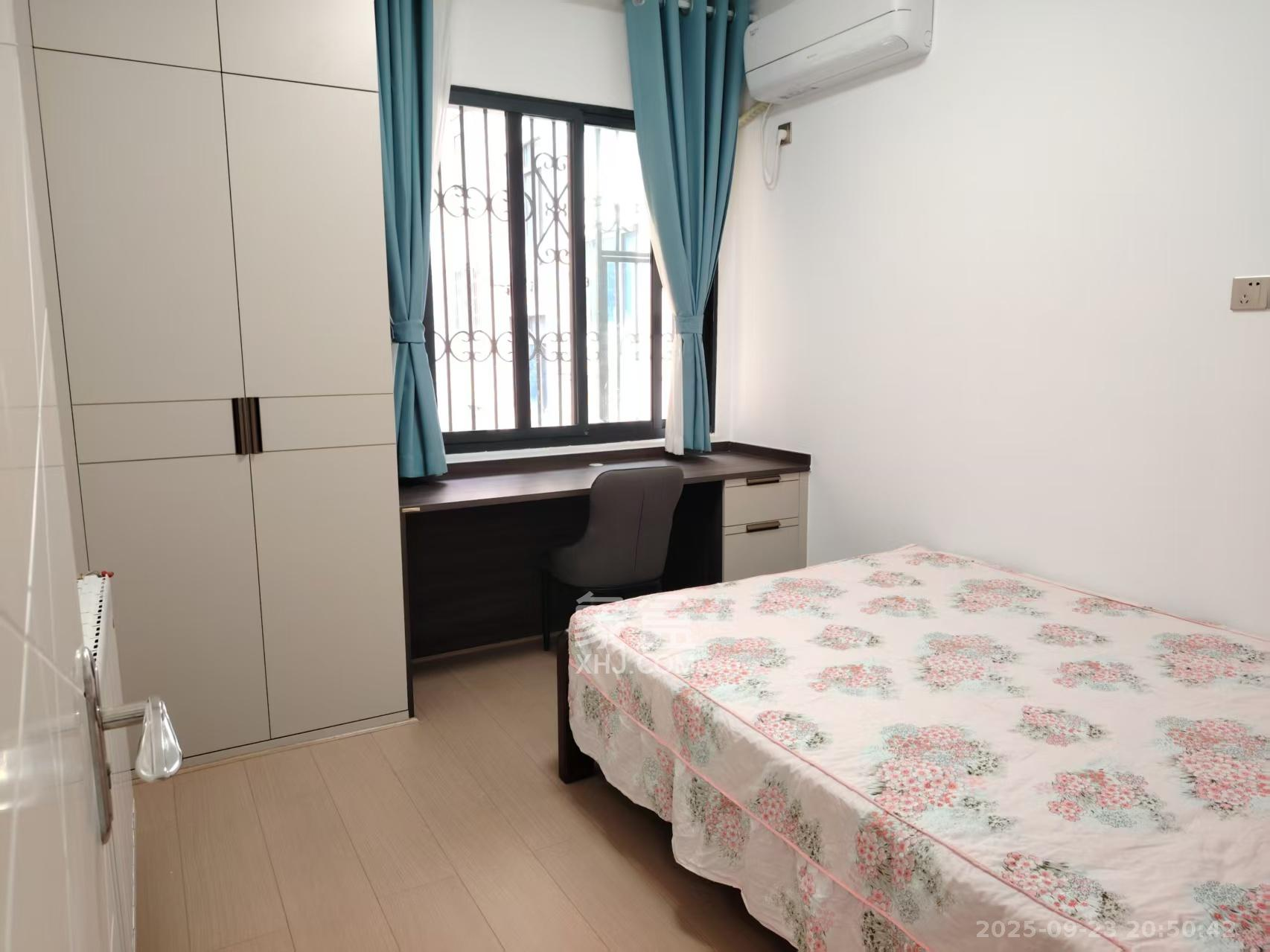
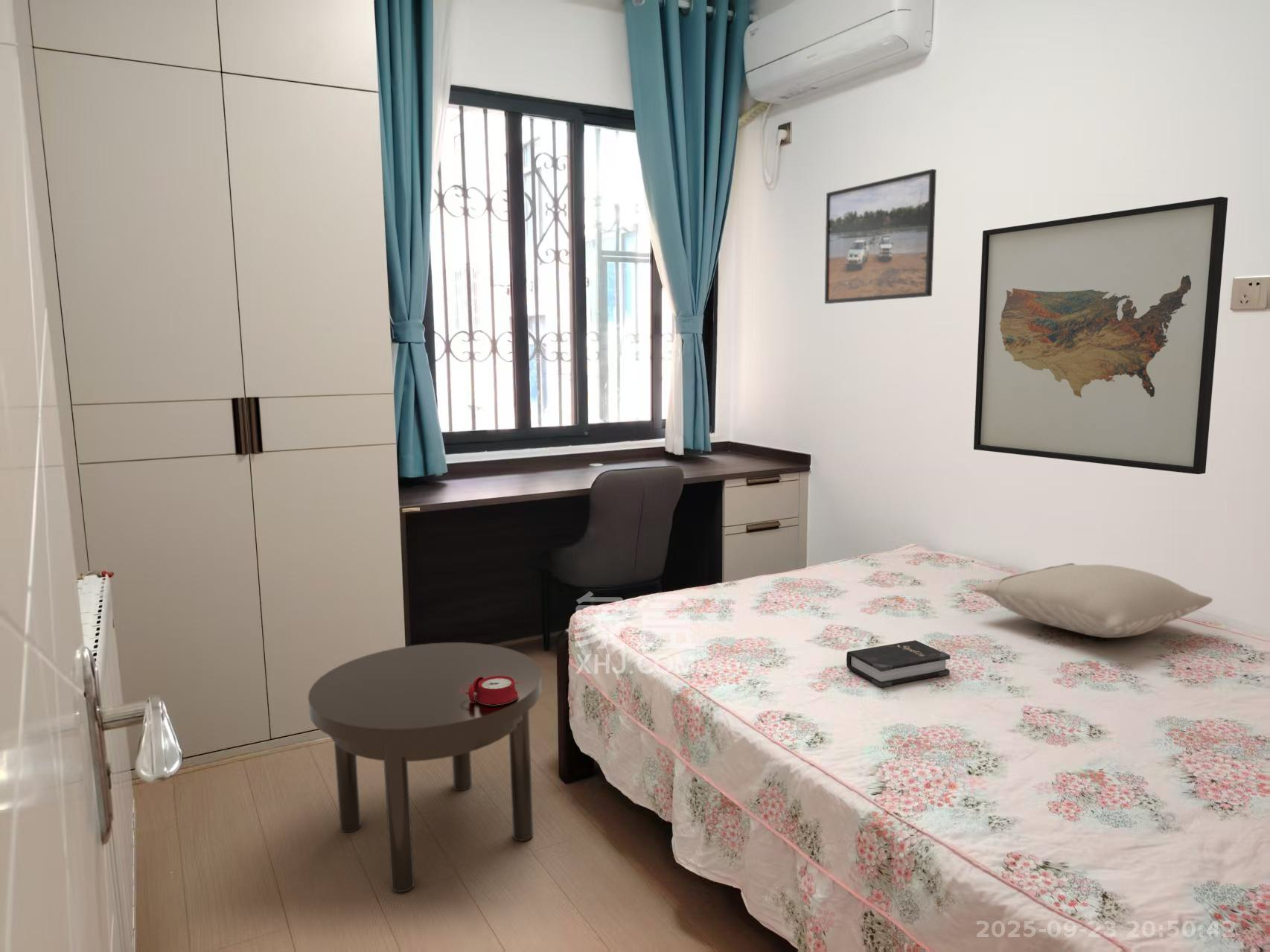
+ pillow (1088, 596)
+ hardback book (897, 662)
+ wall art (1083, 340)
+ alarm clock (490, 689)
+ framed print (875, 241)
+ side table (432, 756)
